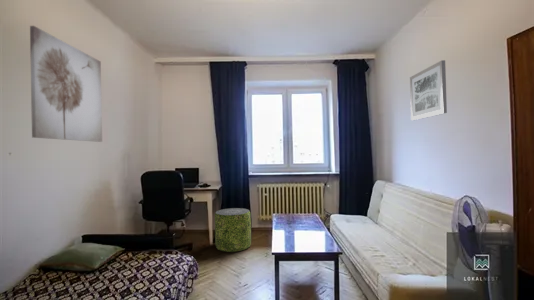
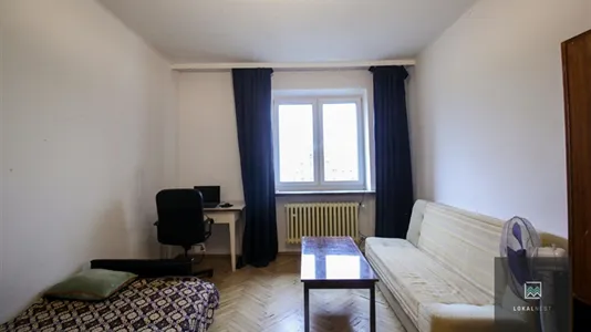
- pouf (233, 228)
- wall art (426, 93)
- wall art (72, 93)
